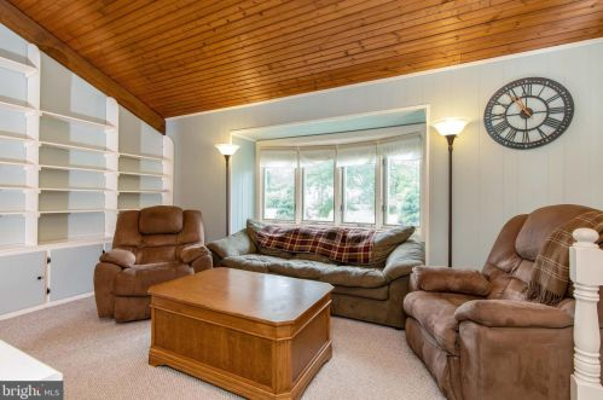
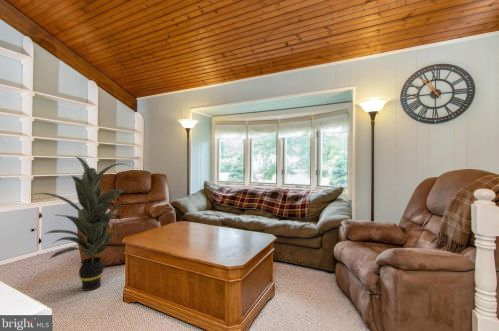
+ indoor plant (89, 220)
